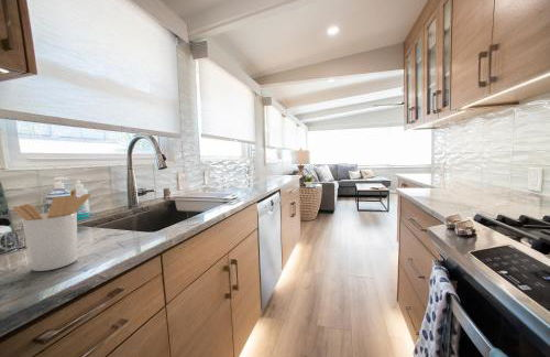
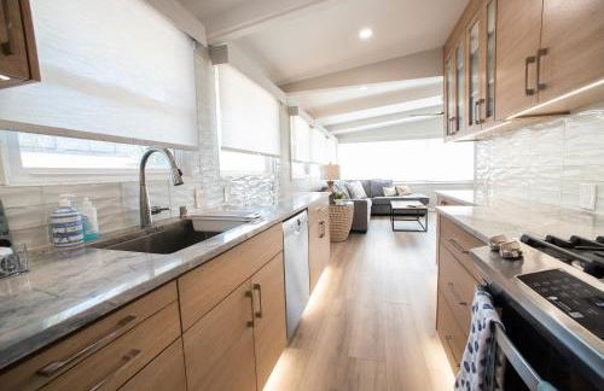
- utensil holder (59, 228)
